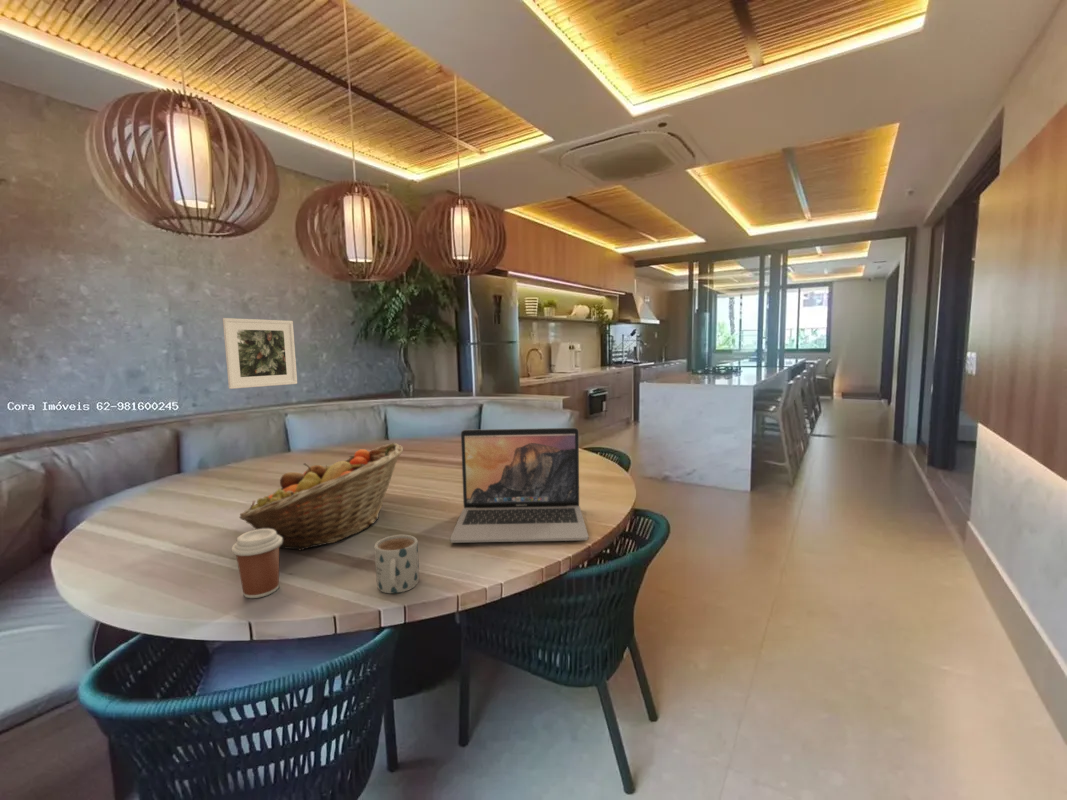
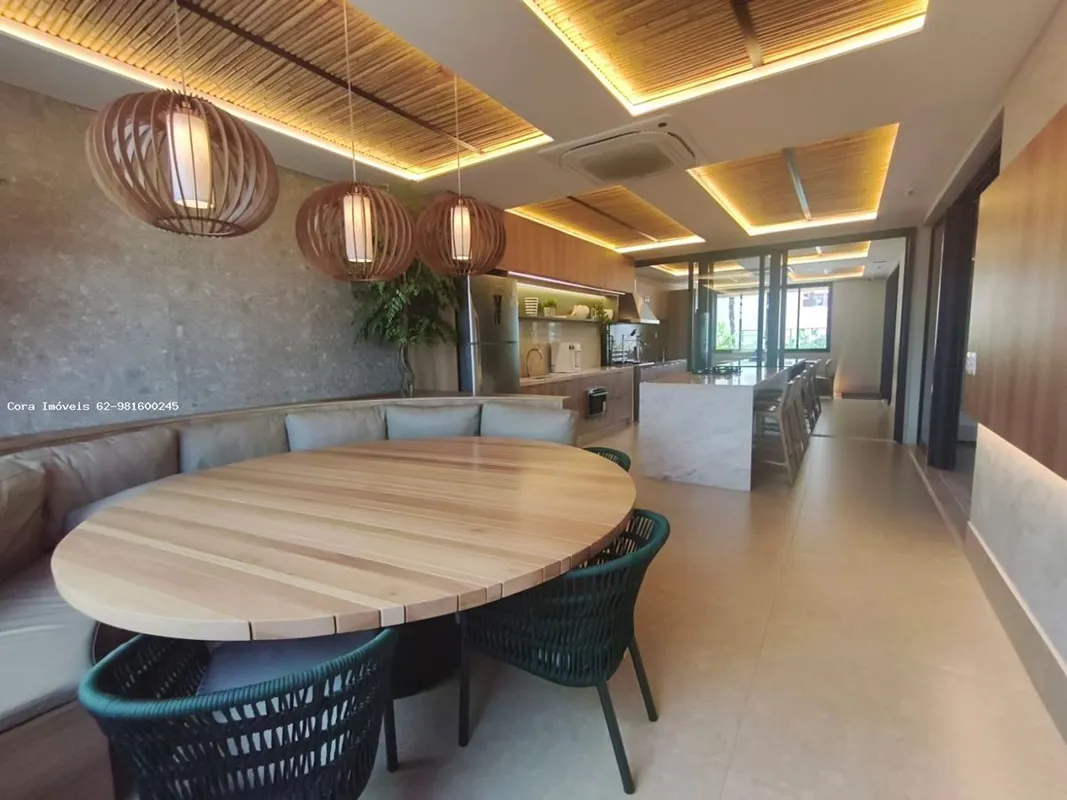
- coffee cup (259, 562)
- fruit basket (331, 489)
- mug (396, 566)
- laptop (519, 481)
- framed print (262, 353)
